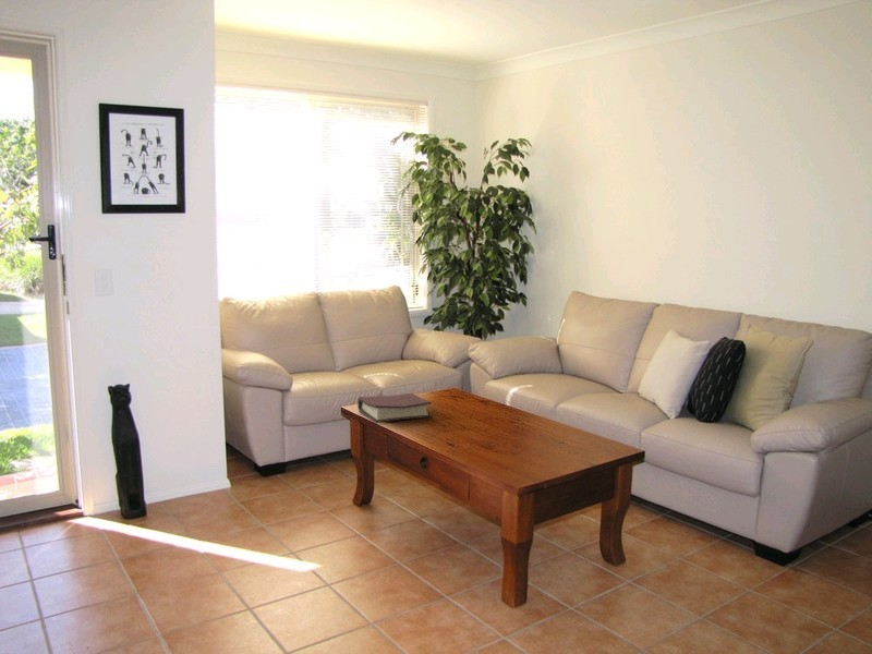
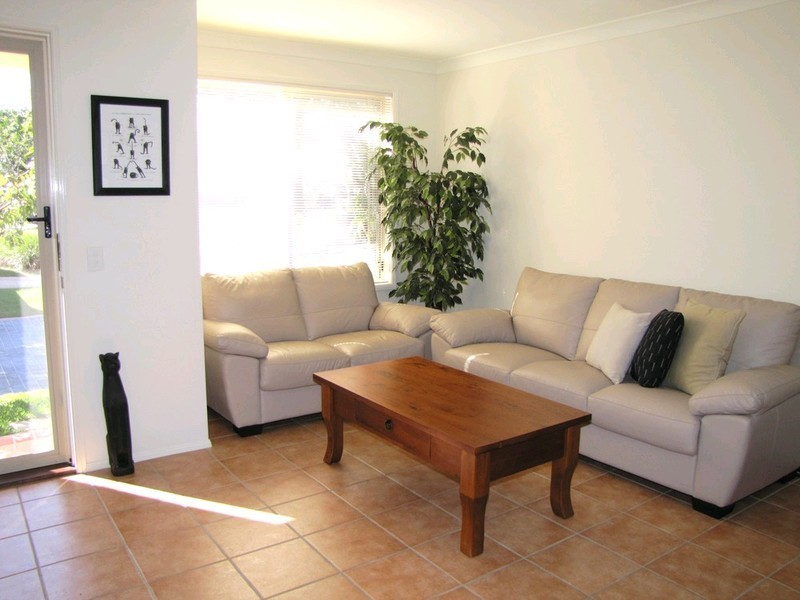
- hardback book (393, 405)
